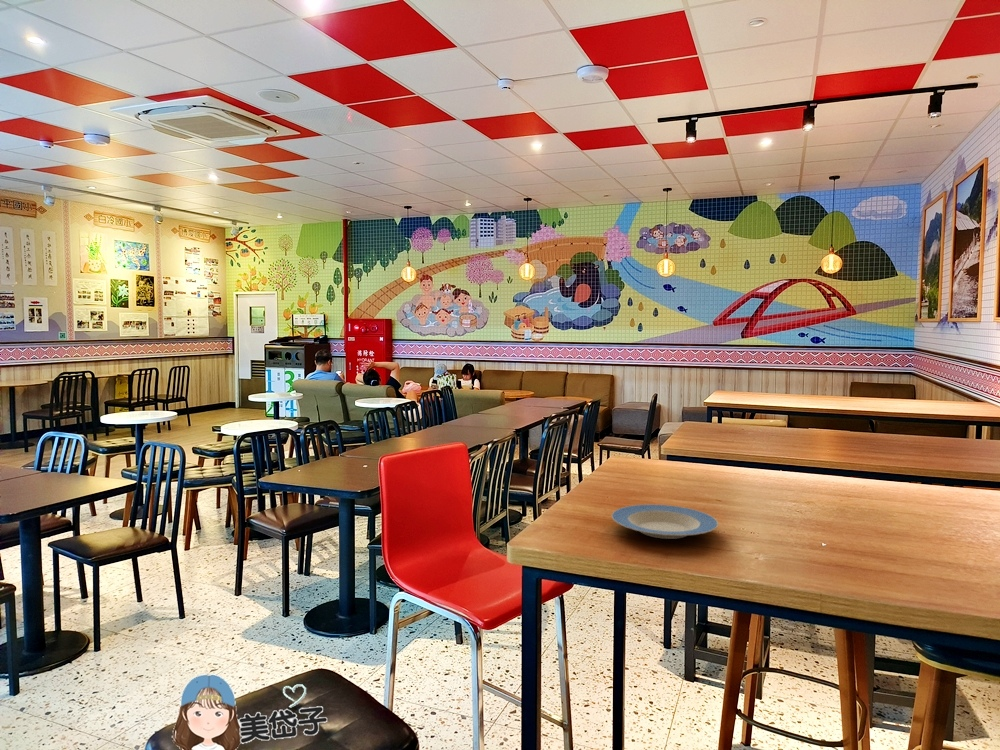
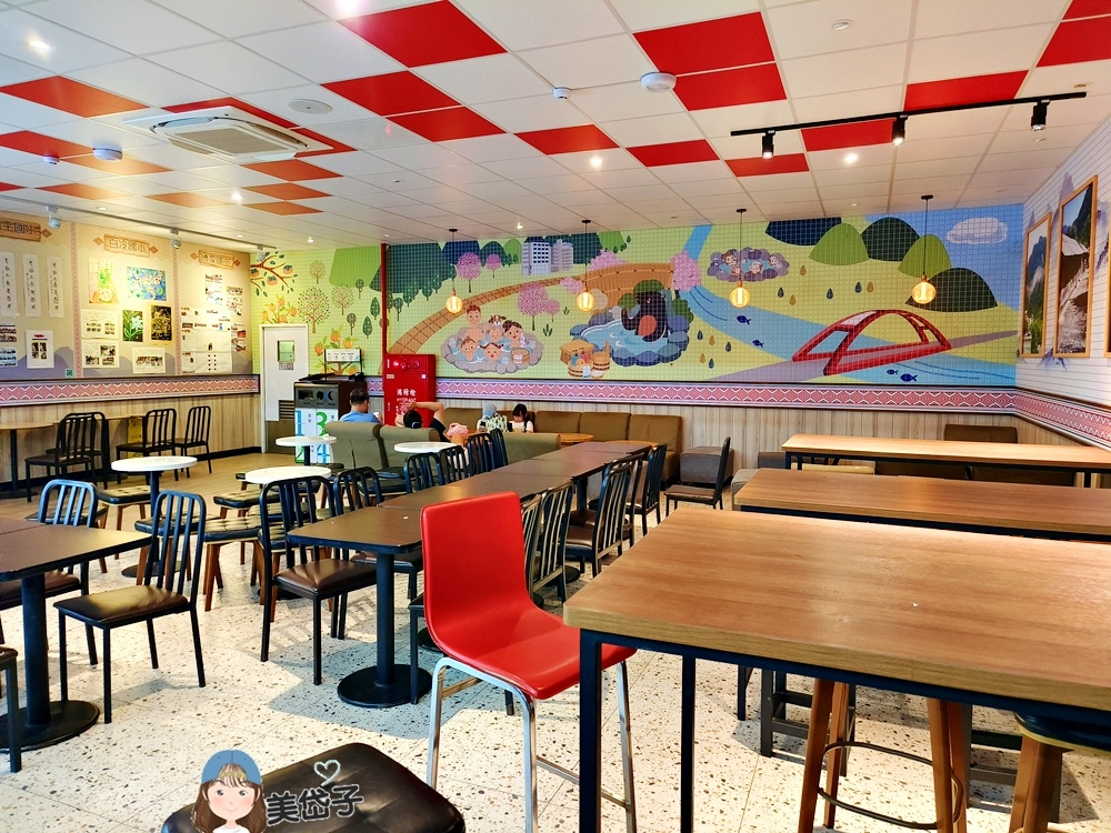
- plate (663, 524)
